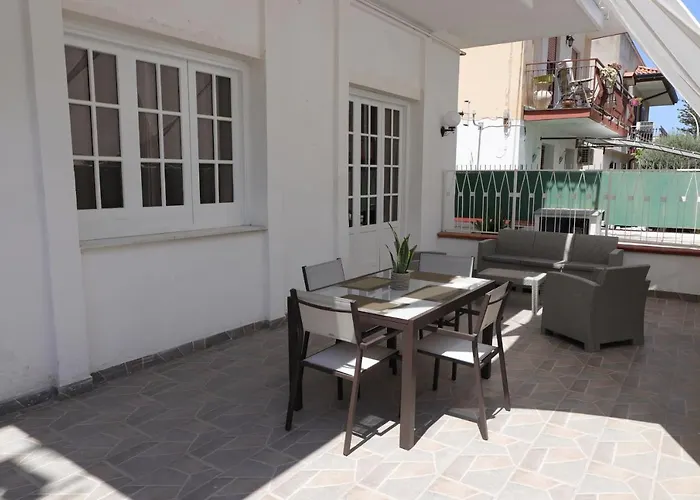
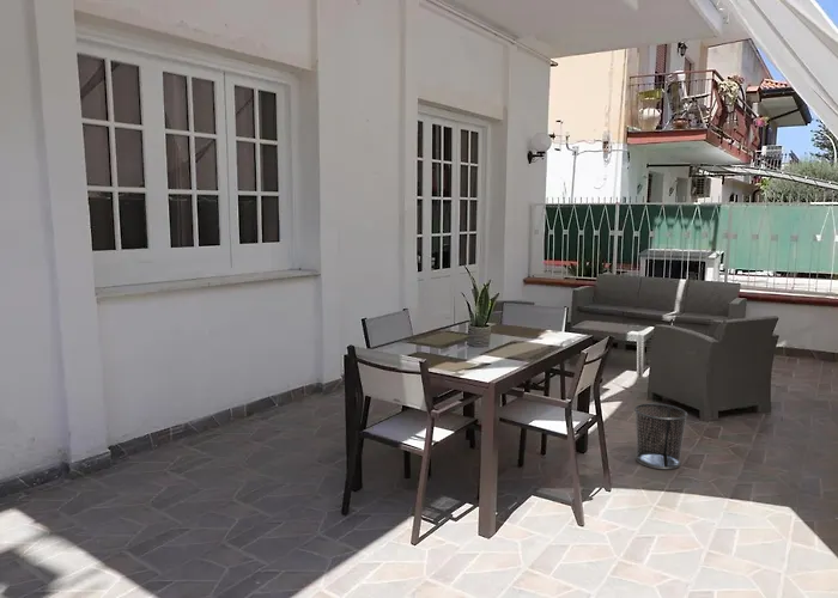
+ waste bin (658, 435)
